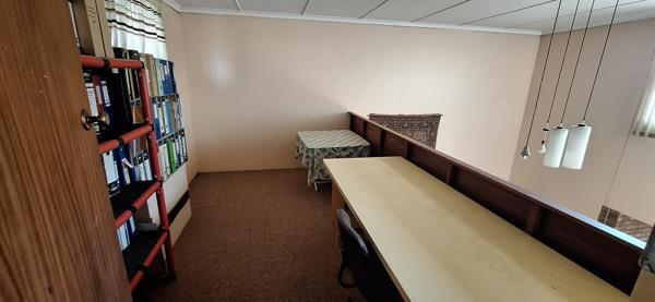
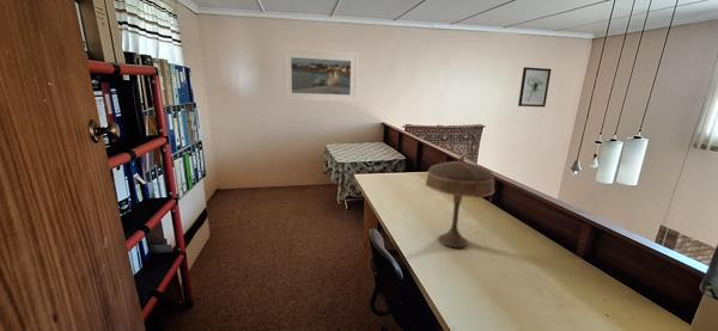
+ wall art (534, 87)
+ table lamp (457, 200)
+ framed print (321, 76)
